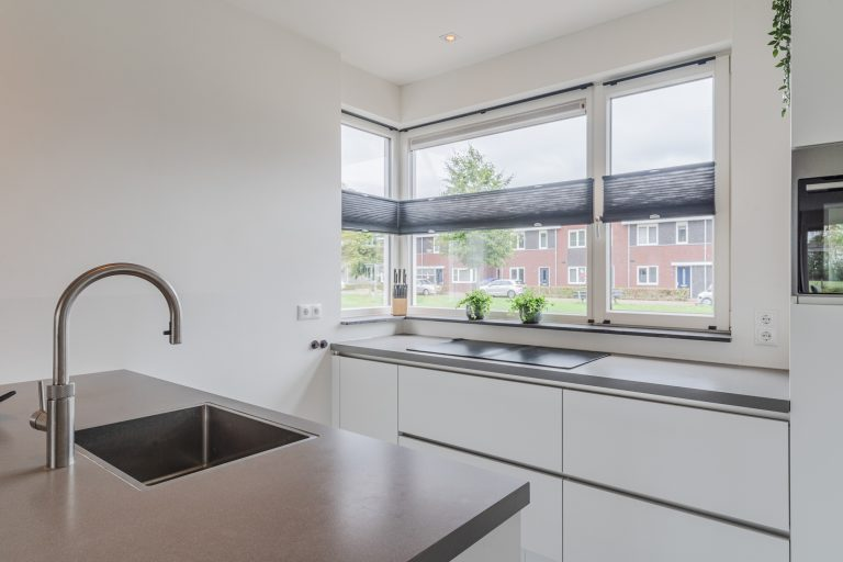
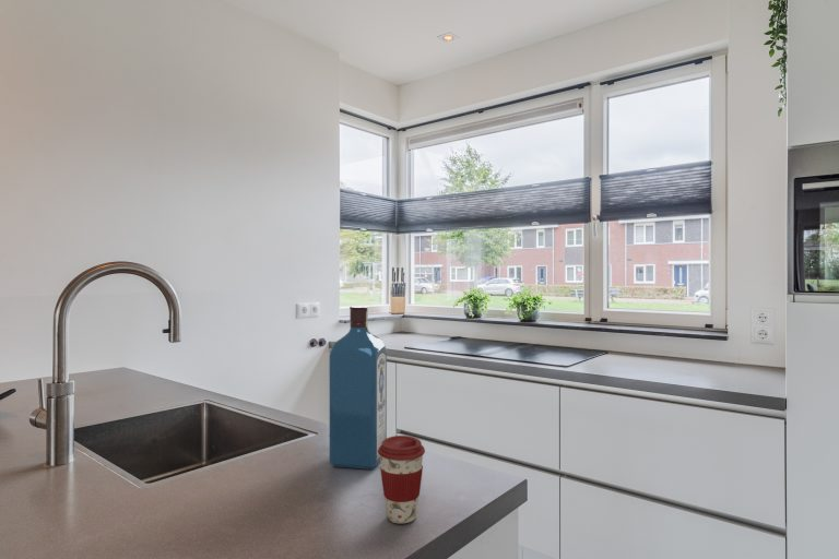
+ liquor (358, 383)
+ coffee cup (401, 478)
